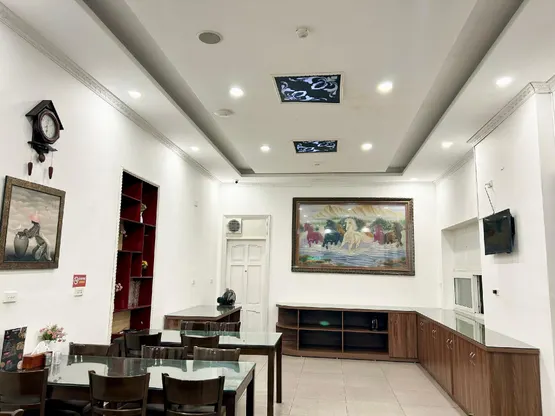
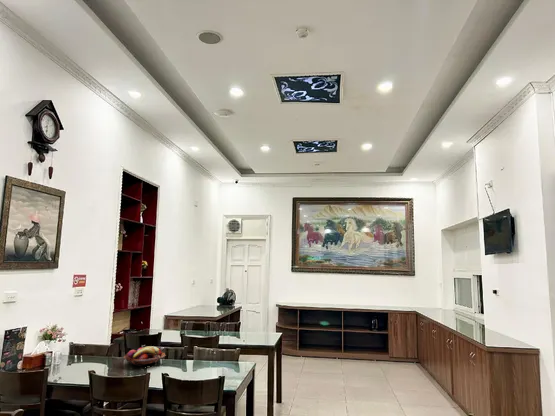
+ fruit basket (145, 355)
